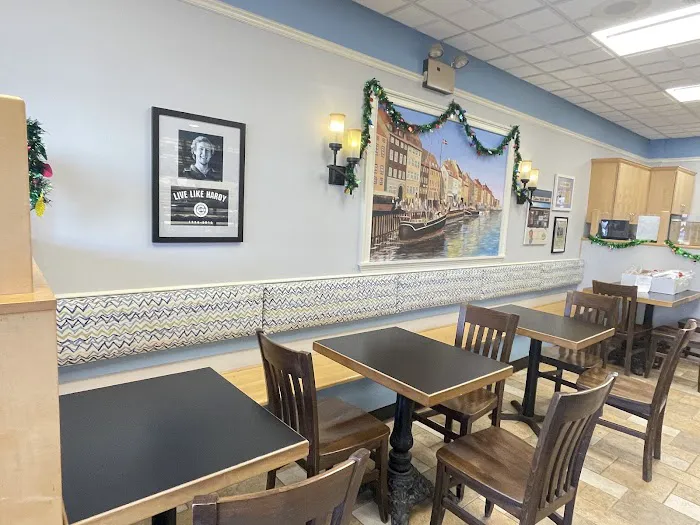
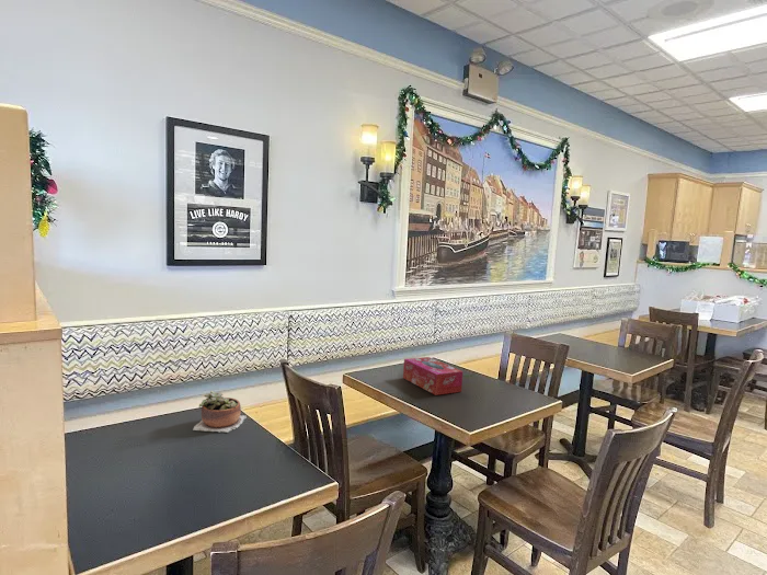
+ succulent plant (220, 406)
+ tissue box (432, 375)
